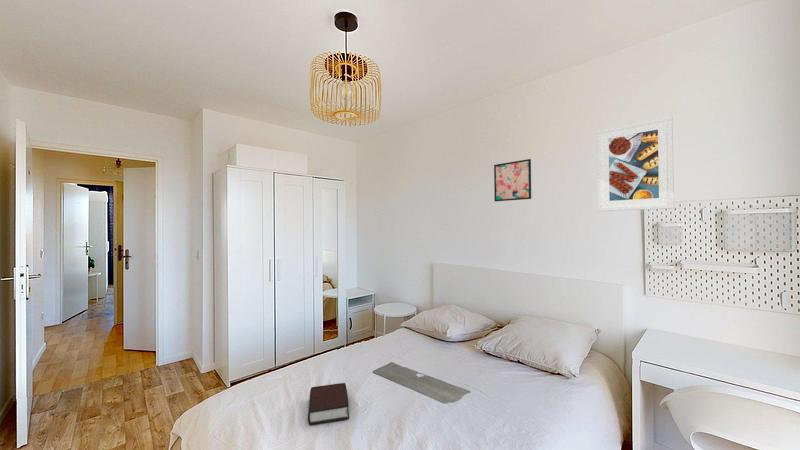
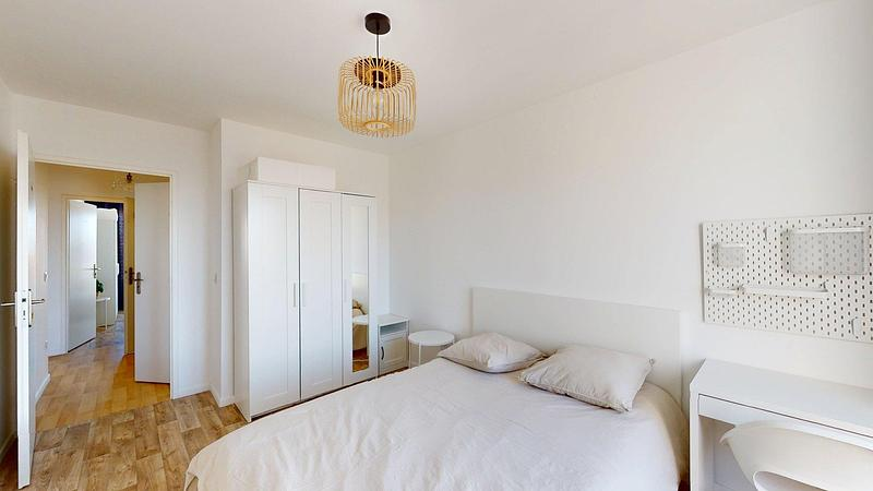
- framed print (632, 166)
- wall art (511, 181)
- bible (328, 402)
- bath mat (417, 381)
